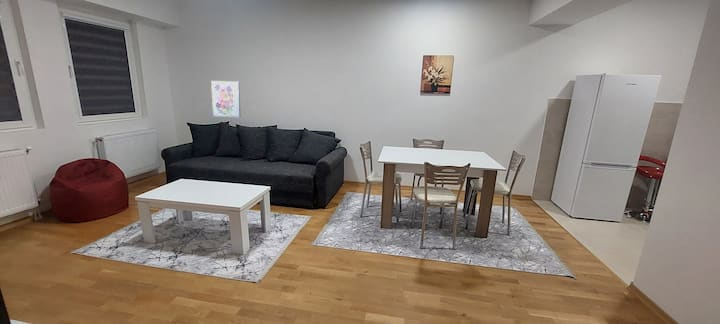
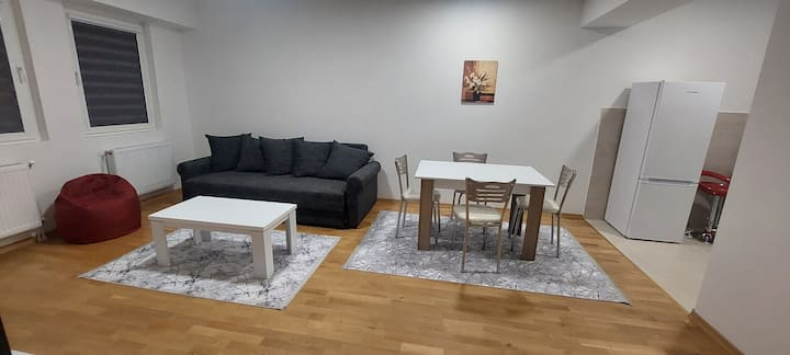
- wall art (226, 99)
